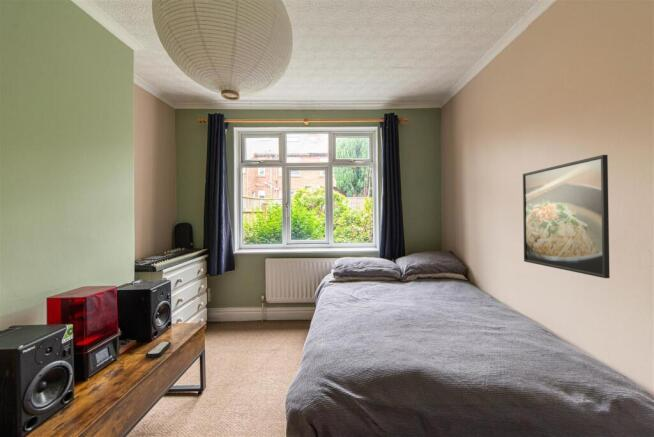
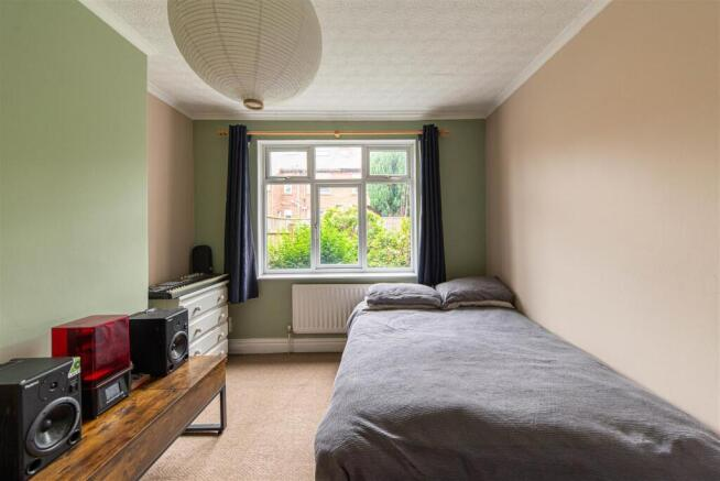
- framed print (558, 217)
- remote control (159, 349)
